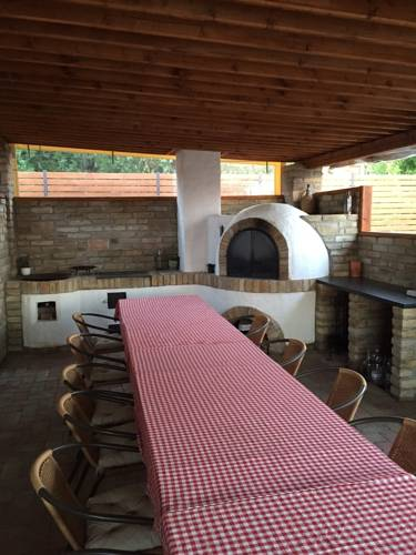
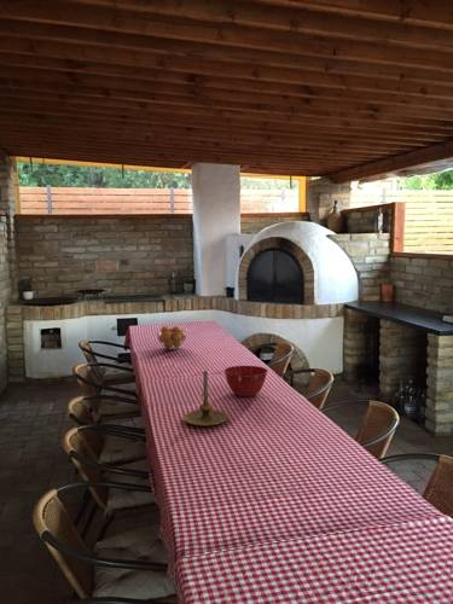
+ mixing bowl (245, 382)
+ candle holder (205, 395)
+ fruit basket (172, 337)
